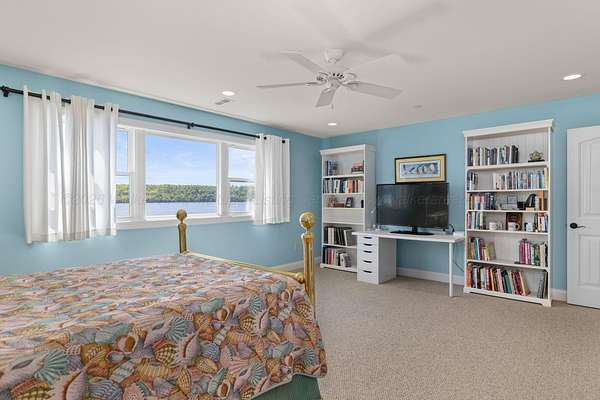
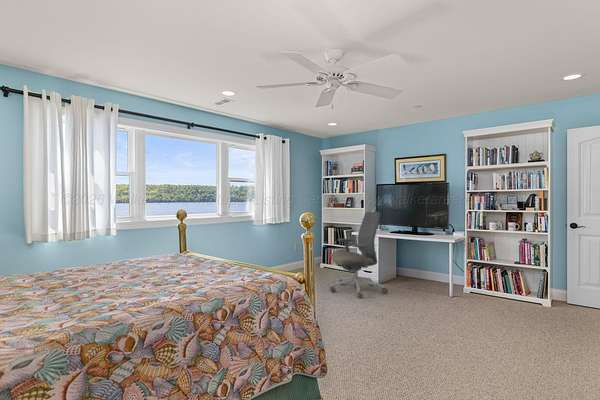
+ office chair (355, 253)
